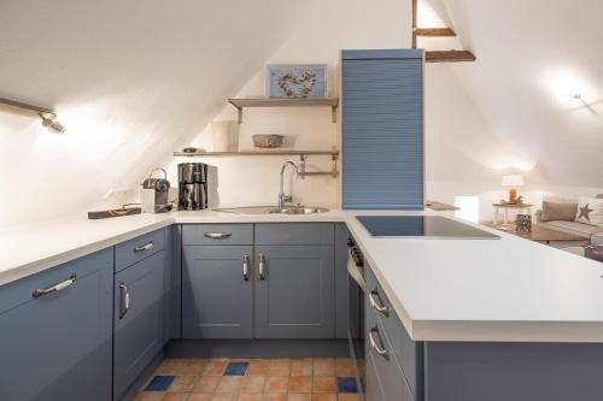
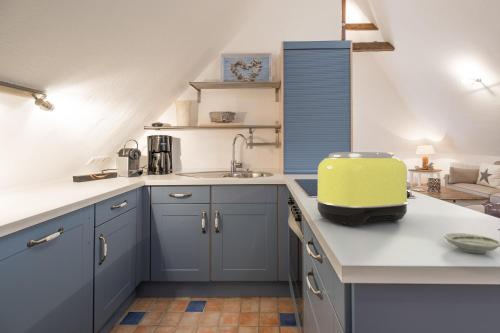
+ saucer (471, 244)
+ toaster (363, 185)
